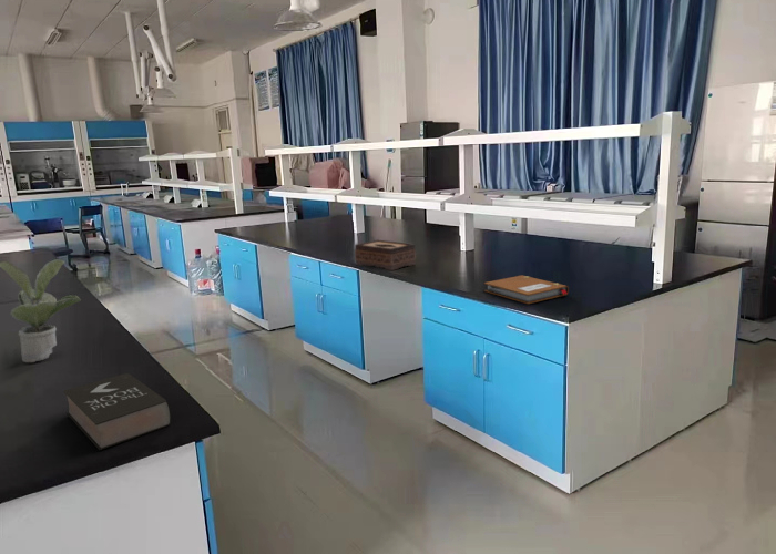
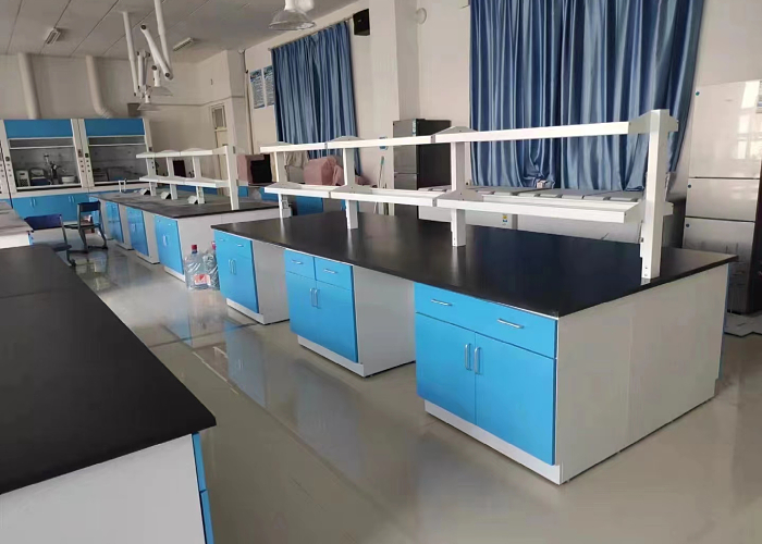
- potted plant (44, 307)
- tissue box (385, 254)
- notebook (527, 288)
- book (115, 407)
